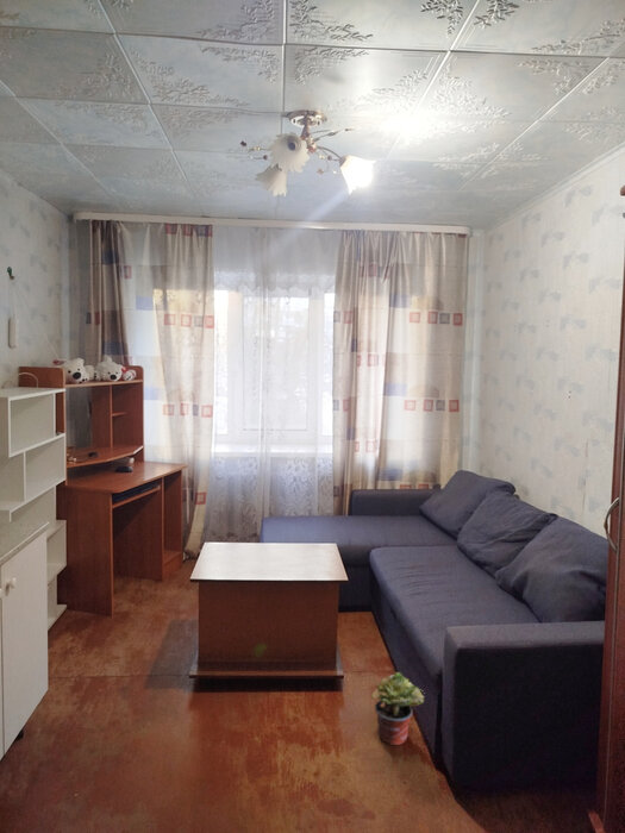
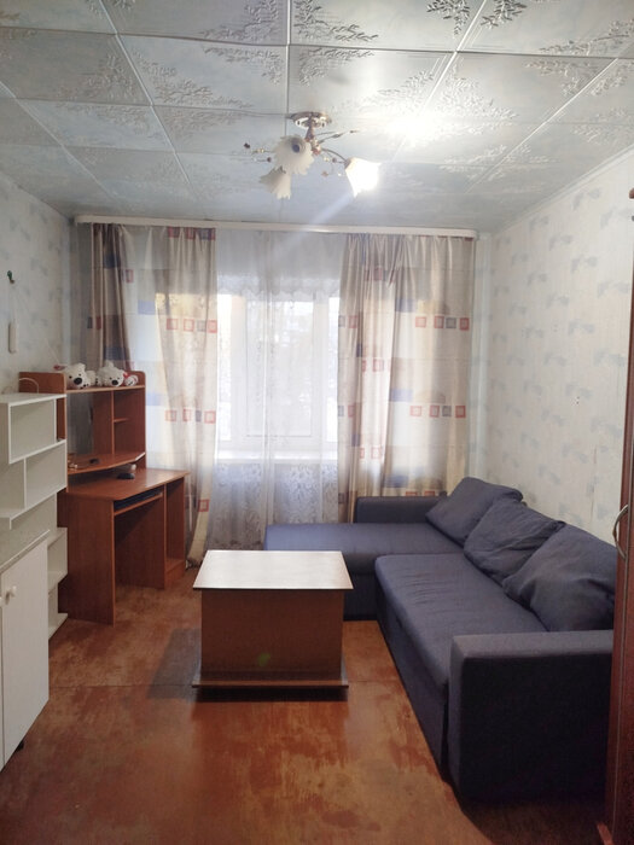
- potted plant (398, 704)
